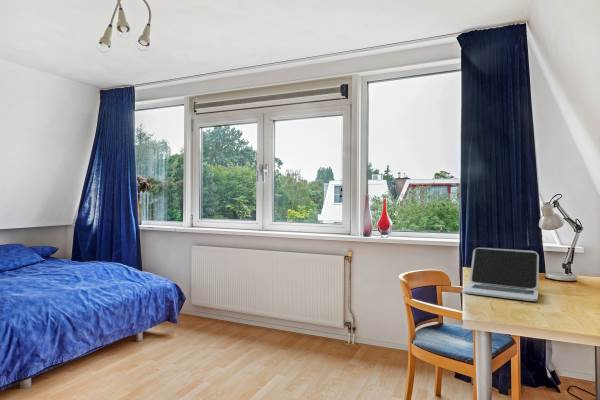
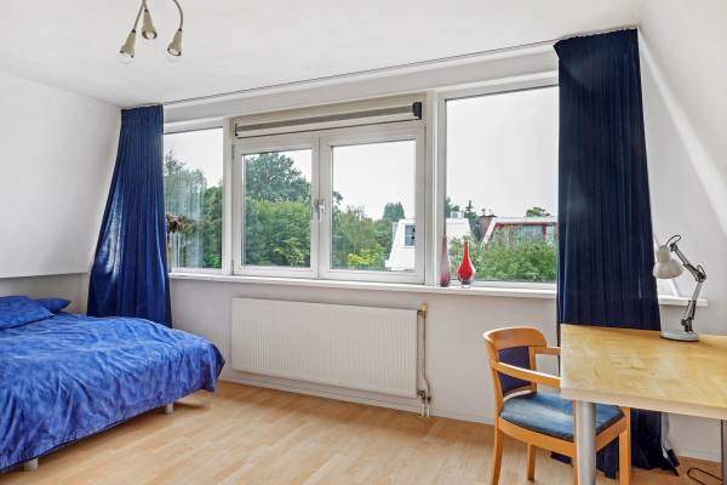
- laptop (501, 271)
